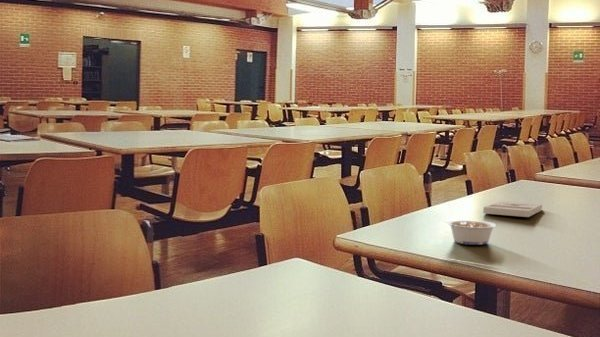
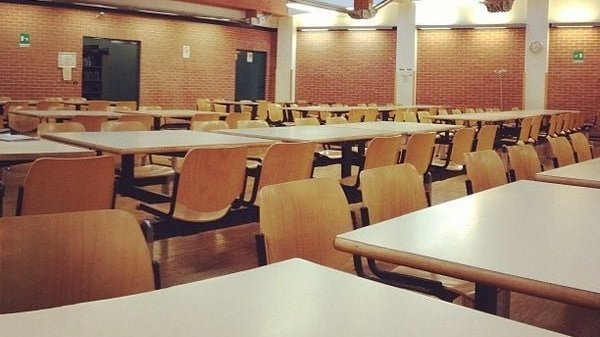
- legume (471, 231)
- book (513, 208)
